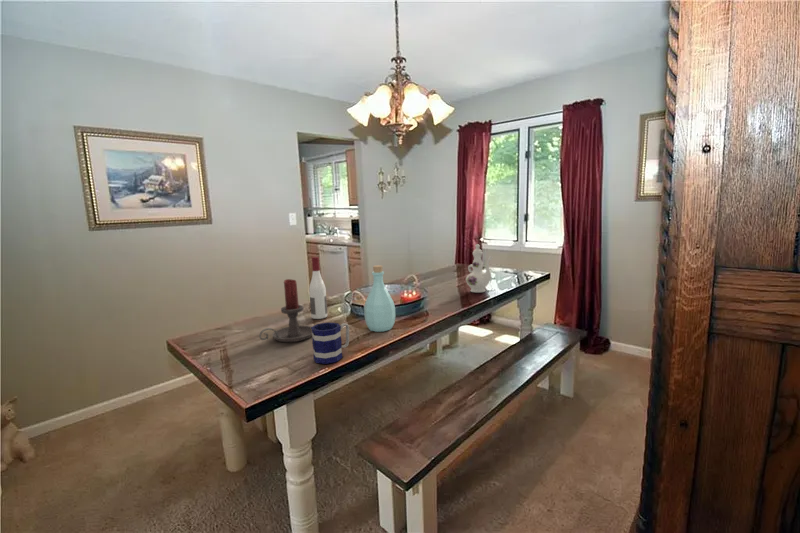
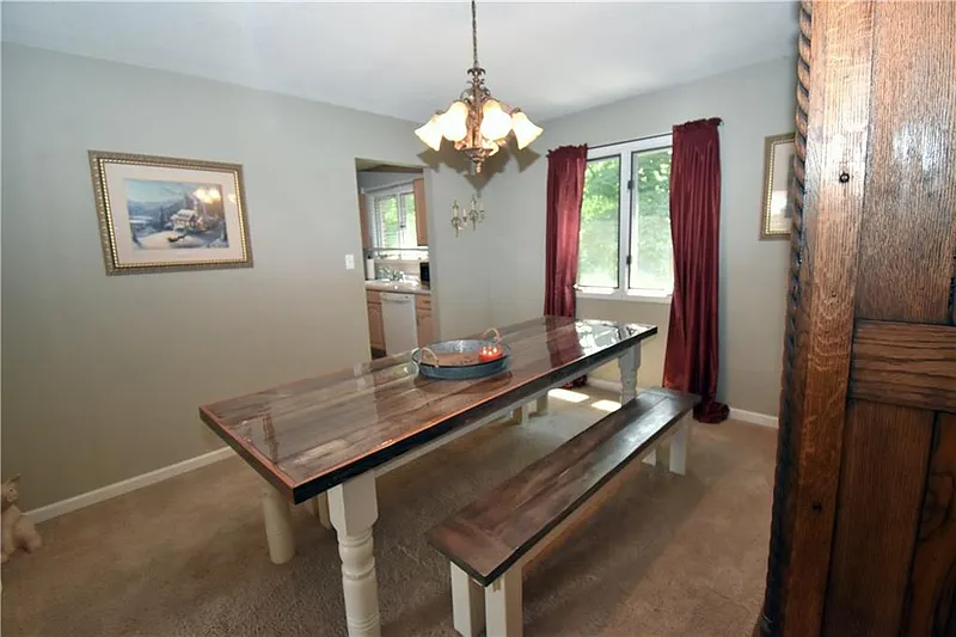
- candle holder (286, 309)
- mug (332, 340)
- chinaware (480, 268)
- bottle (379, 297)
- alcohol (317, 287)
